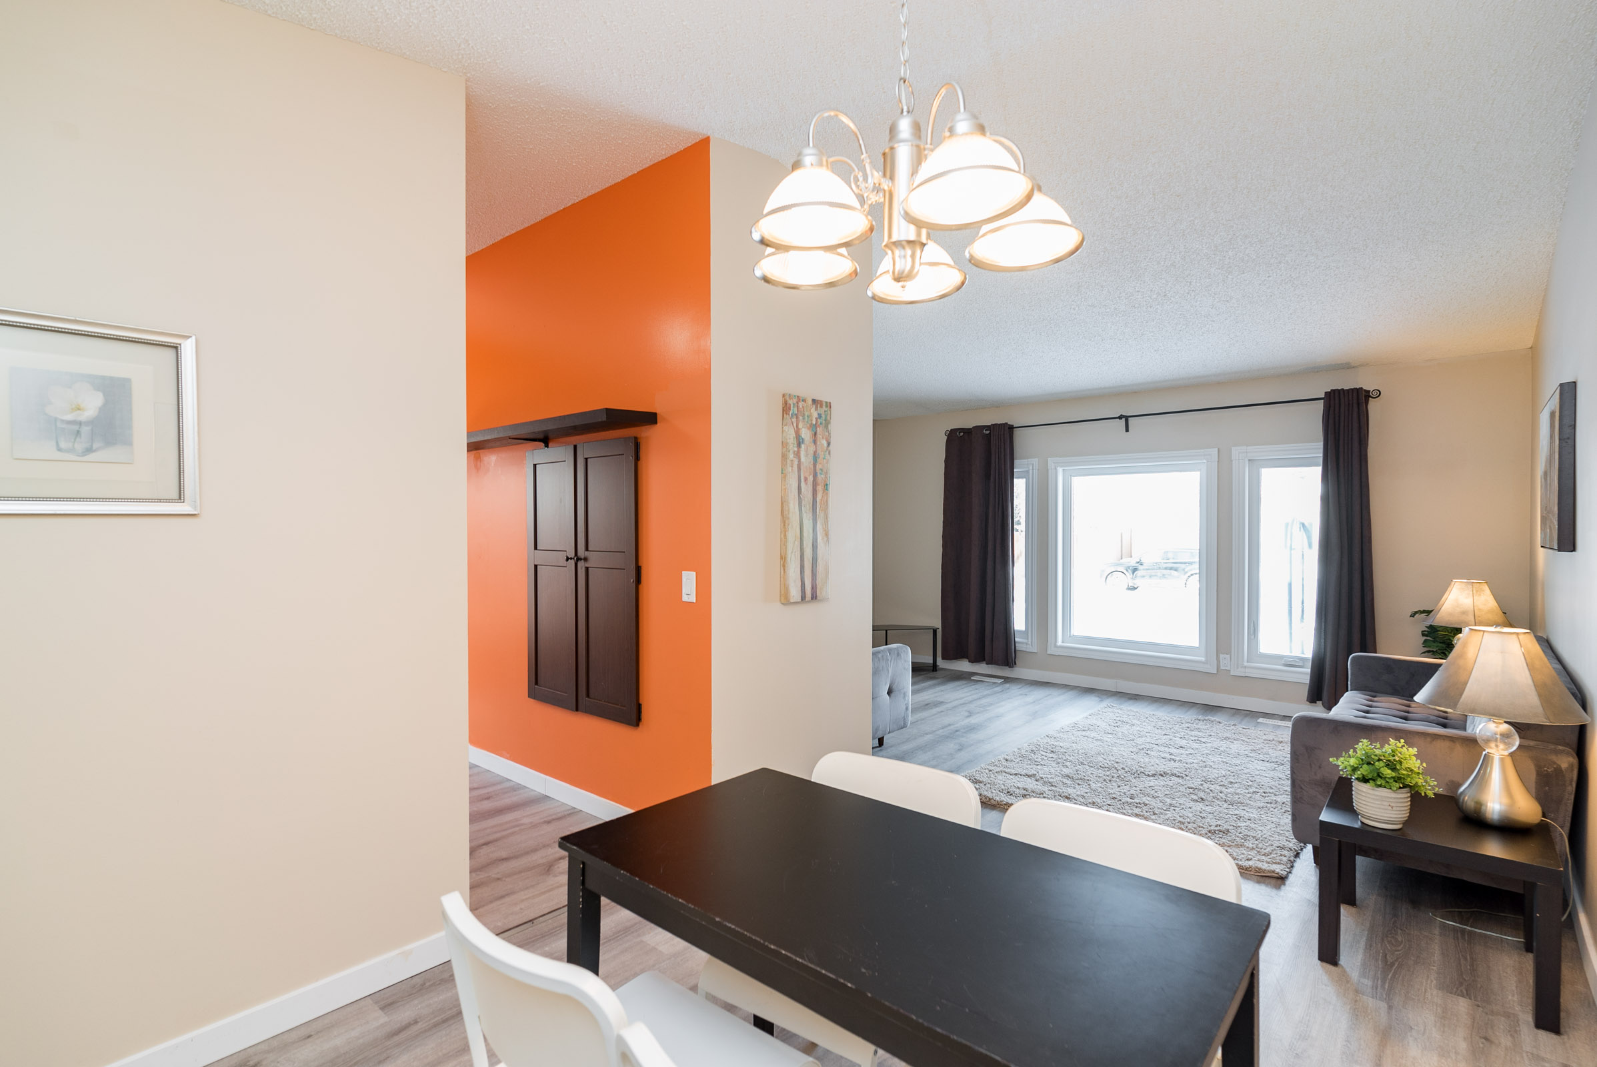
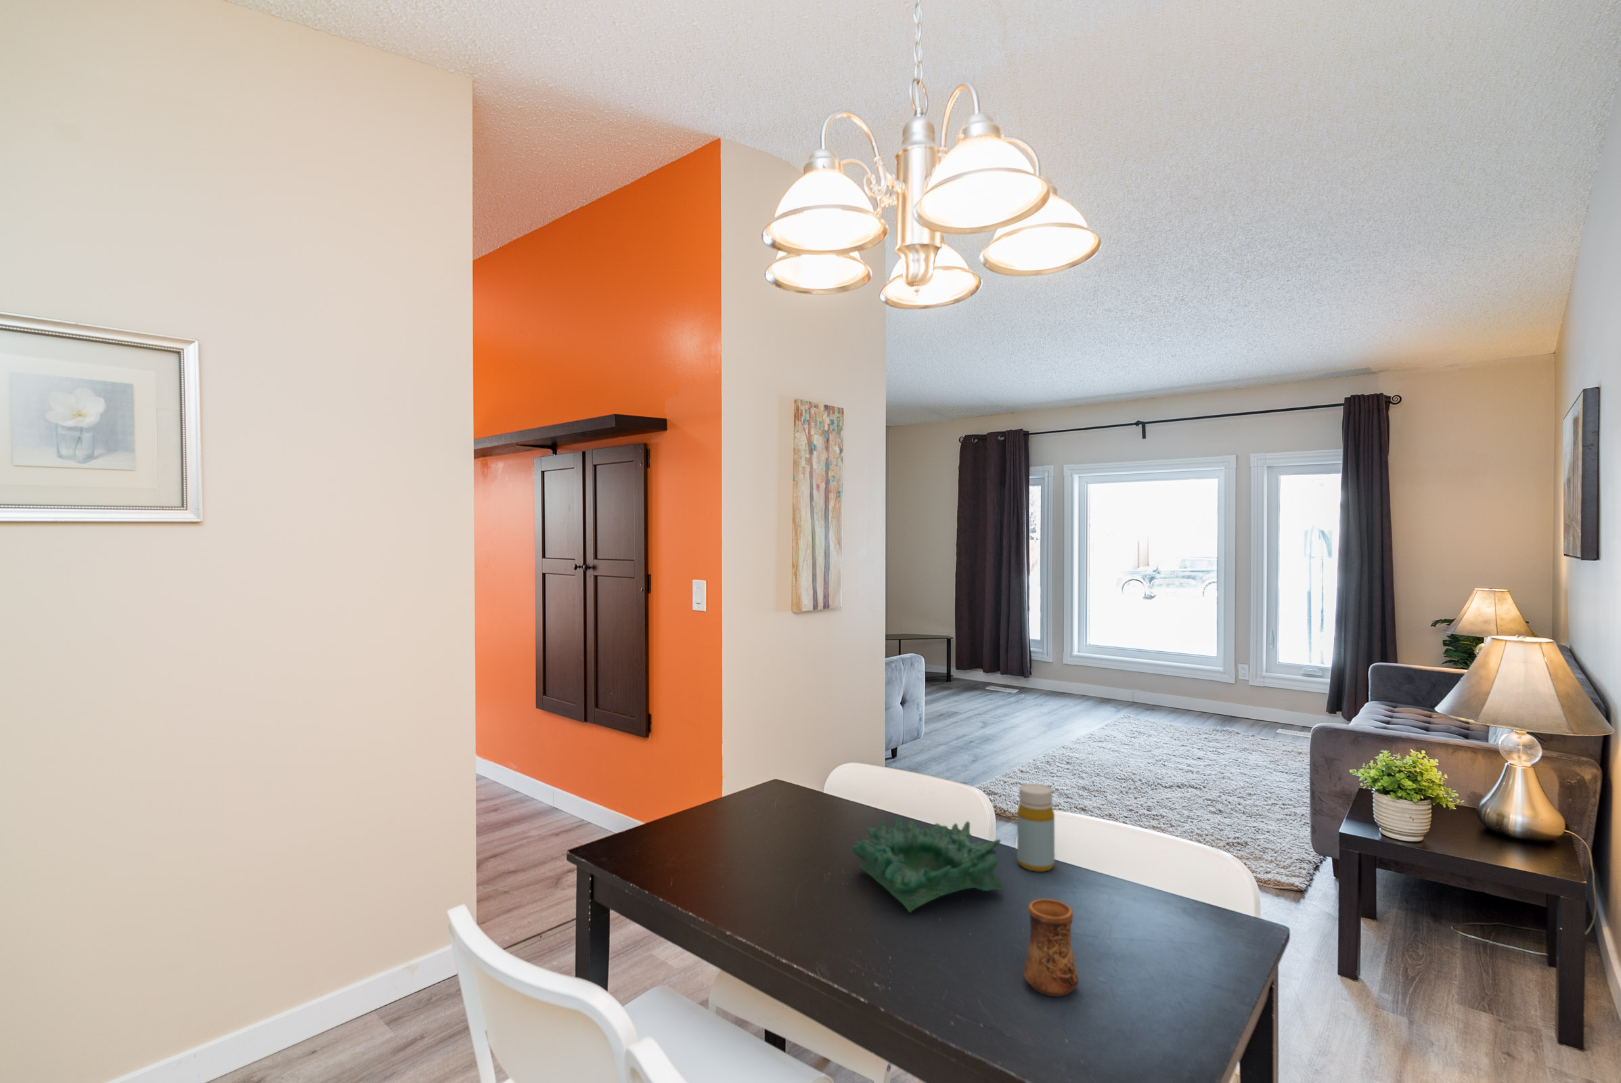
+ cup (1050, 946)
+ bottle (1036, 827)
+ decorative bowl (928, 859)
